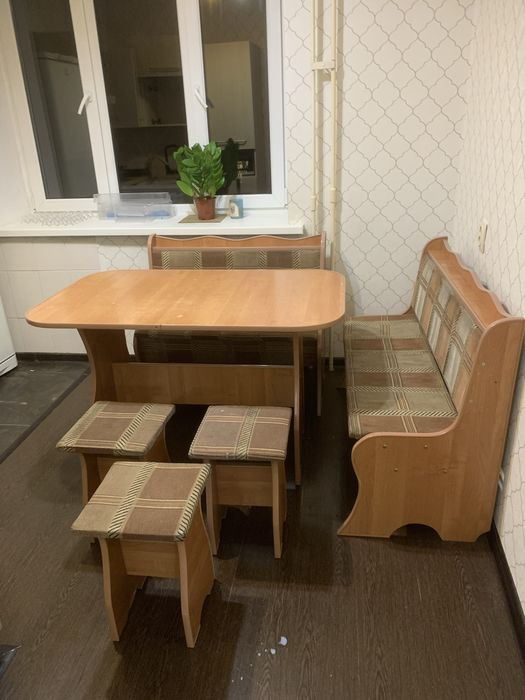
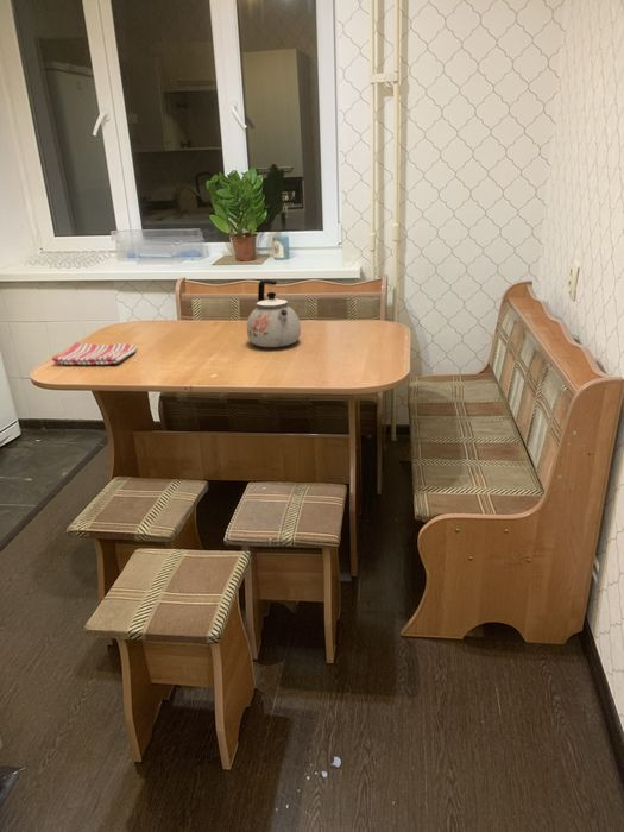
+ kettle (272, 311)
+ dish towel (95, 352)
